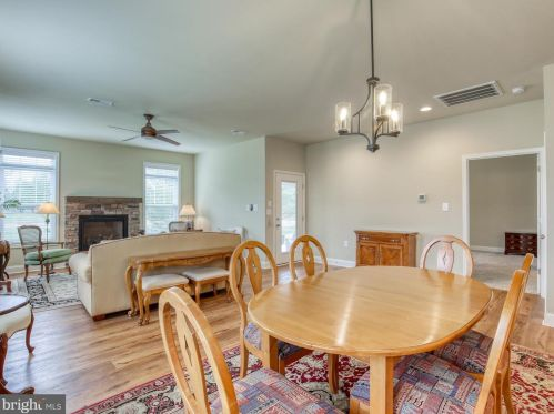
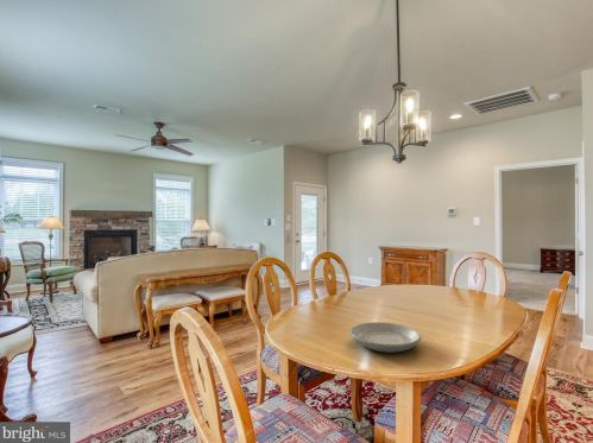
+ plate (384, 337)
